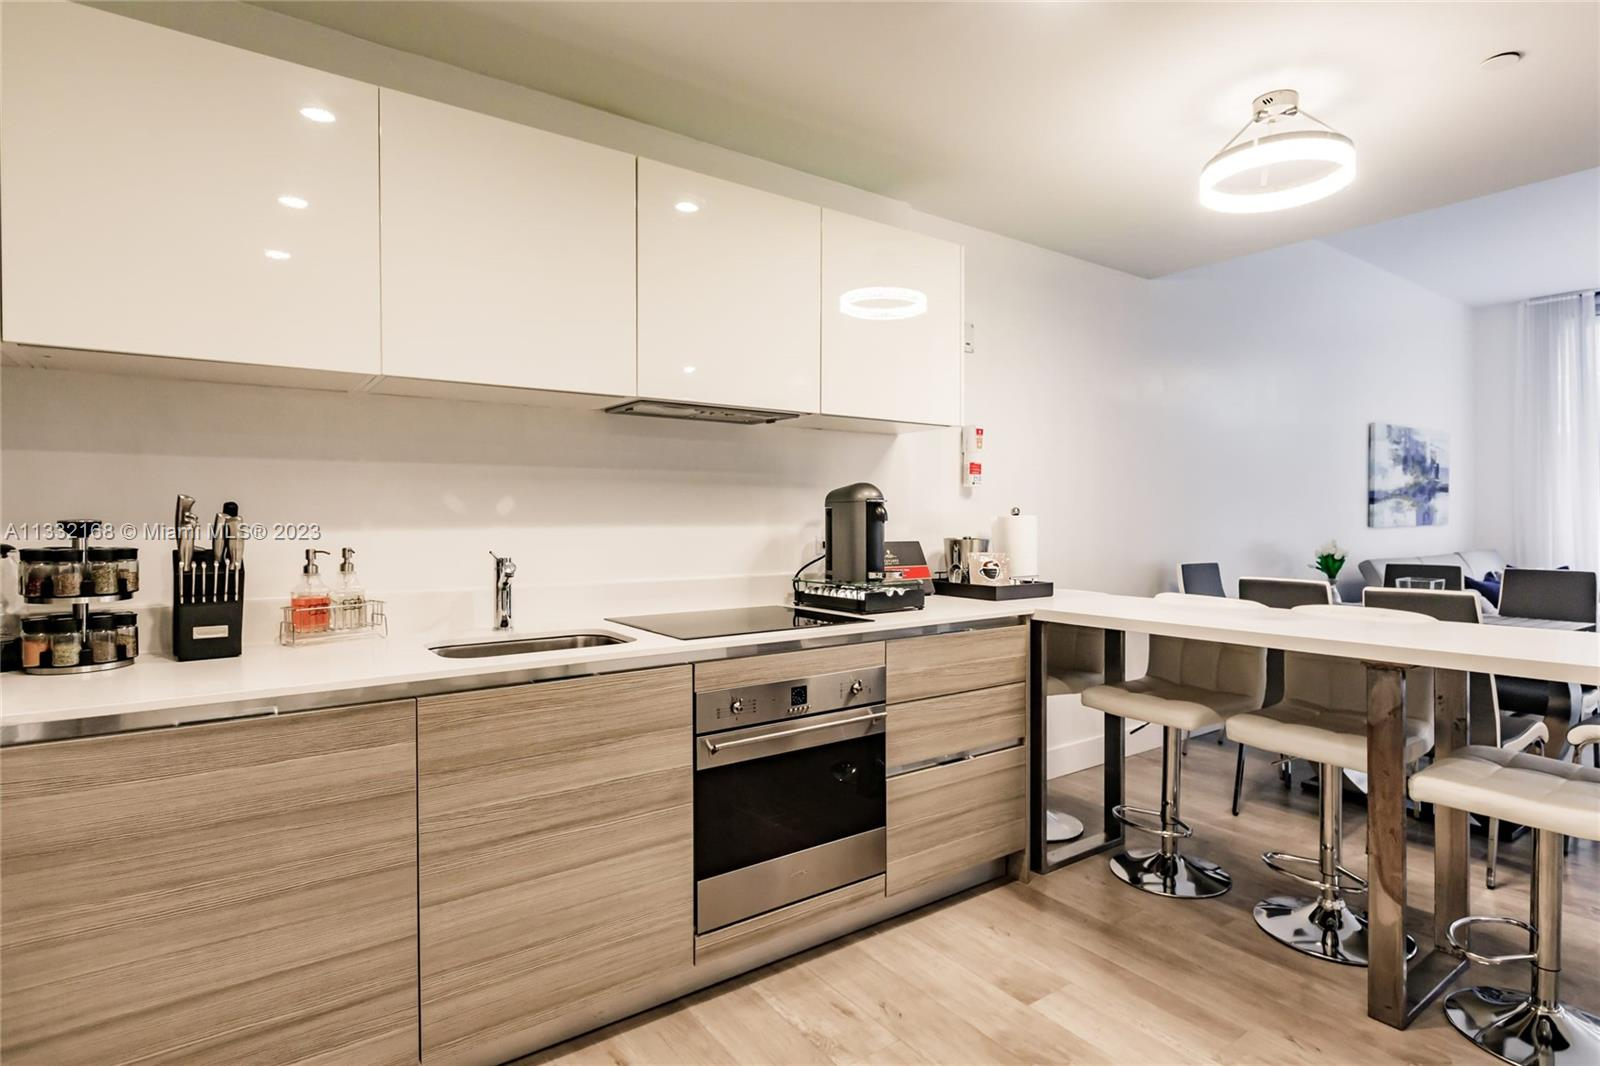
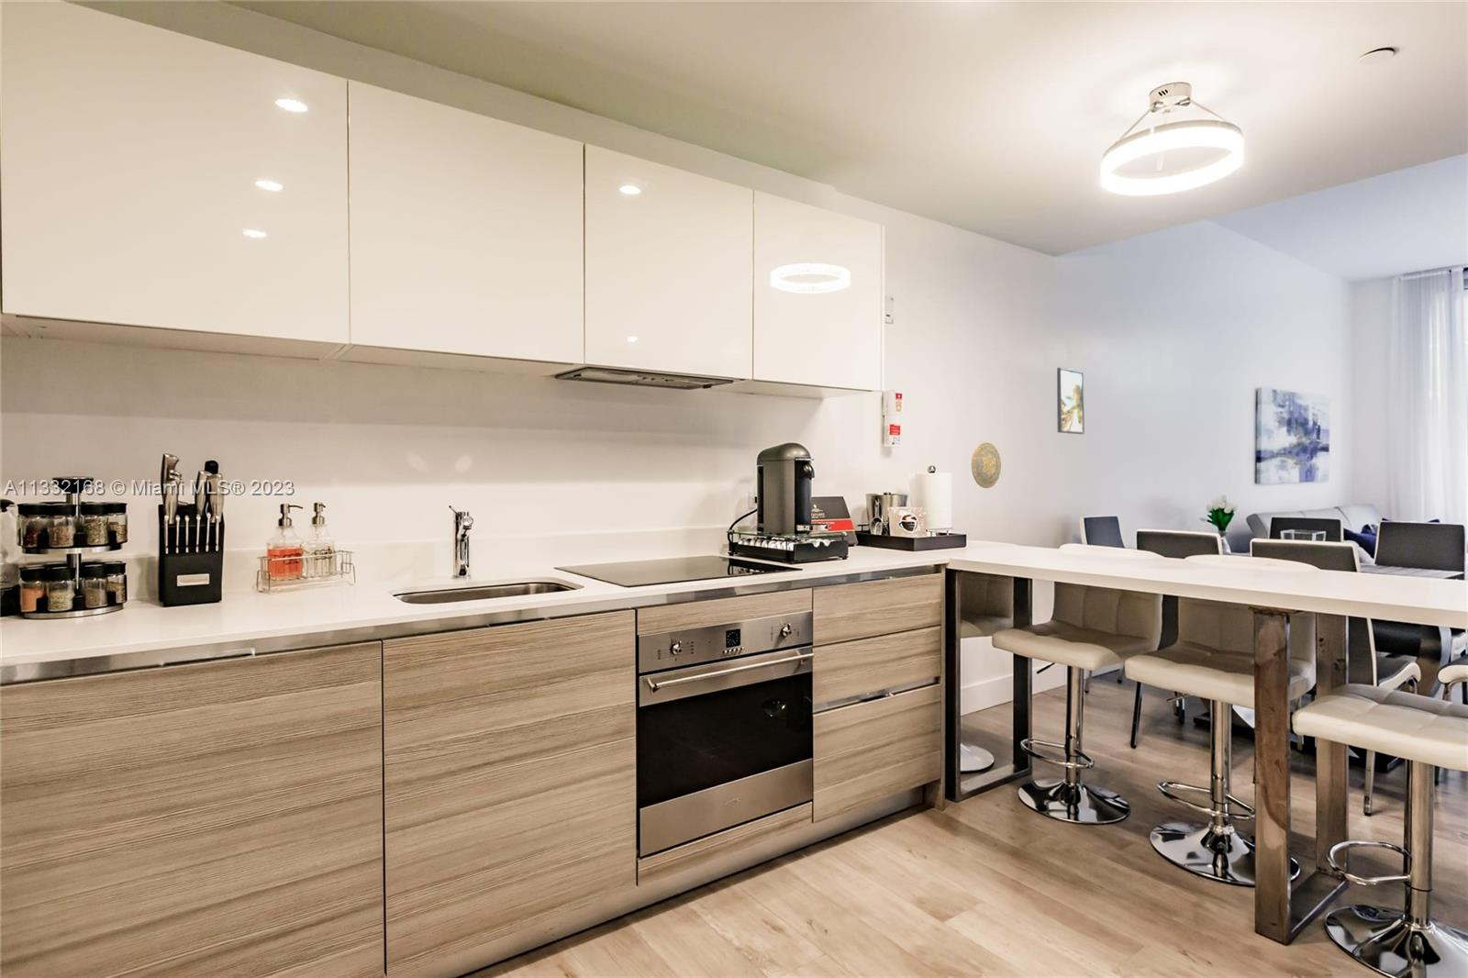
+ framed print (1071, 401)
+ decorative plate (988, 464)
